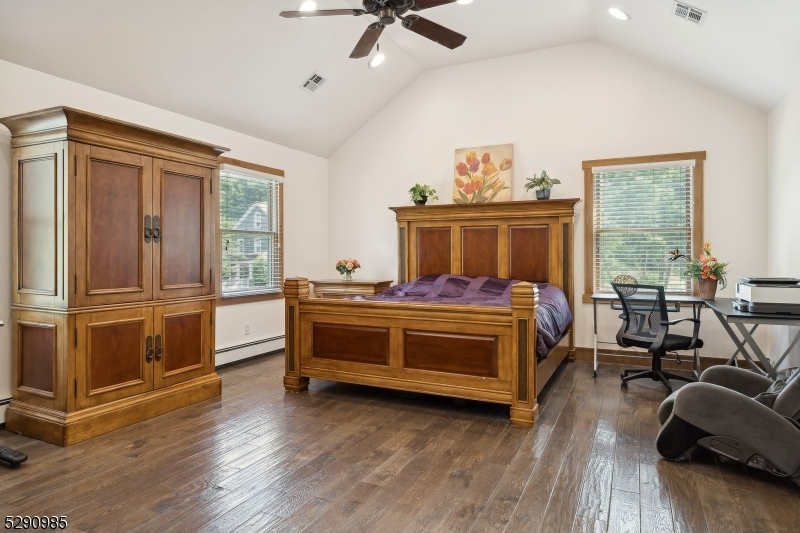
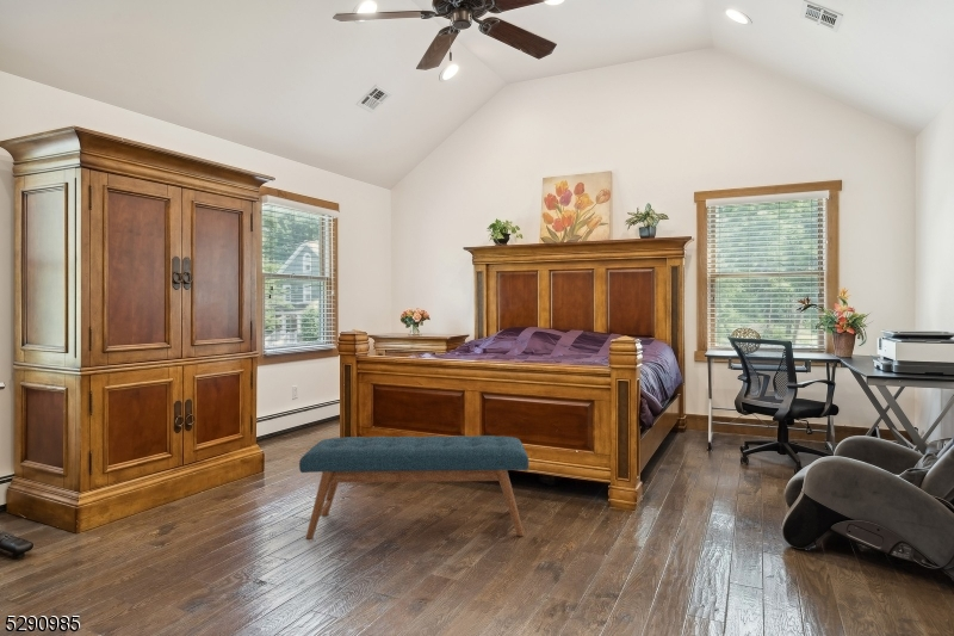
+ bench (417, 481)
